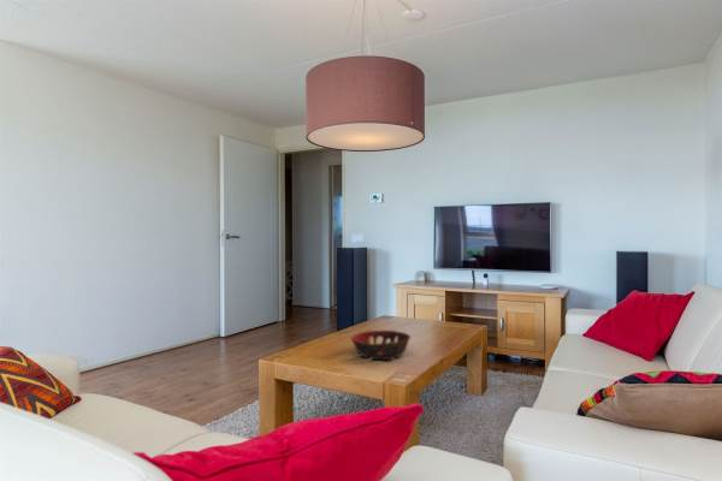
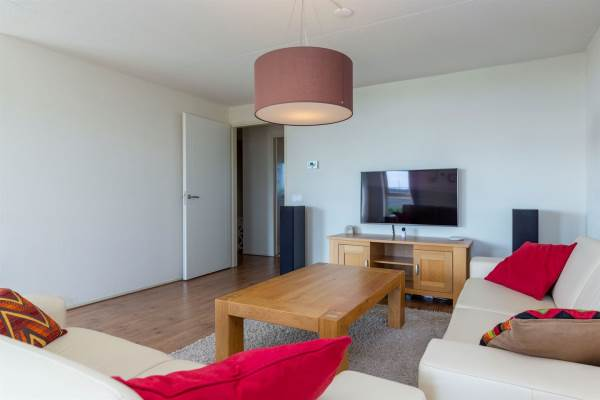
- decorative bowl (380, 345)
